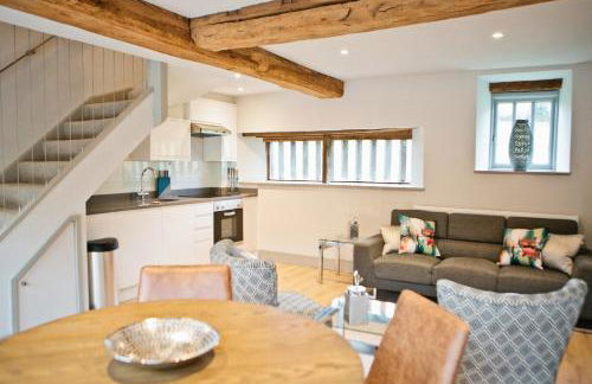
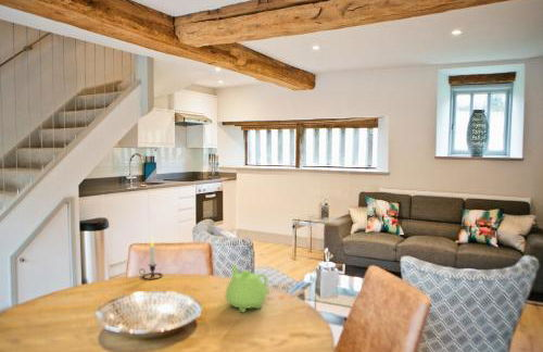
+ teapot (245, 286)
+ candle (150, 256)
